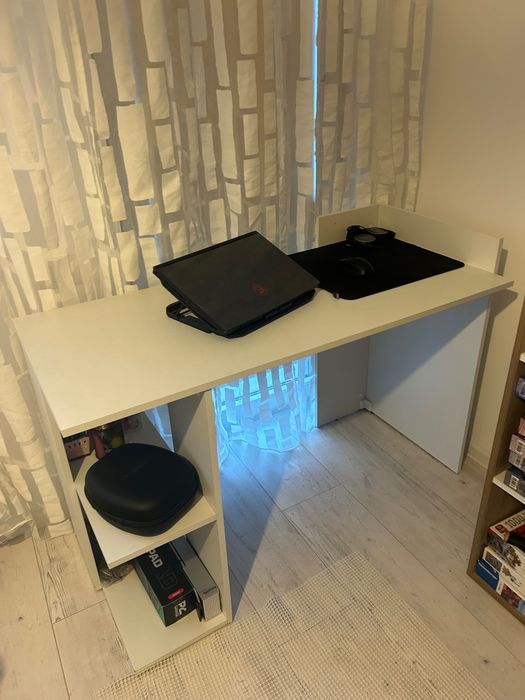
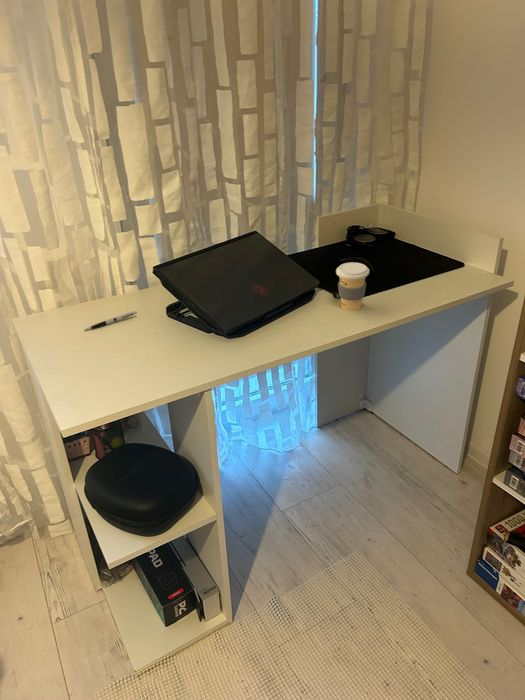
+ pen (110, 321)
+ coffee cup (352, 287)
